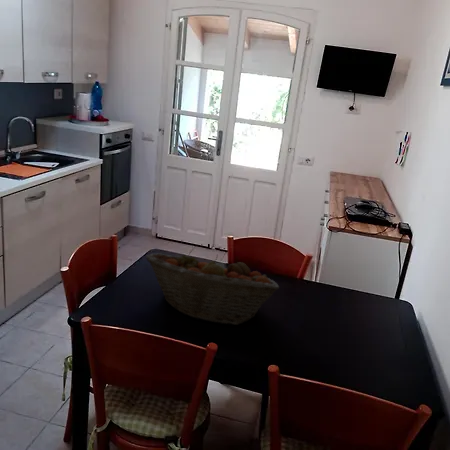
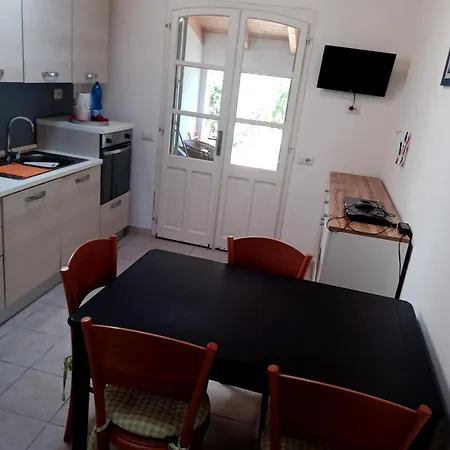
- fruit basket (210, 280)
